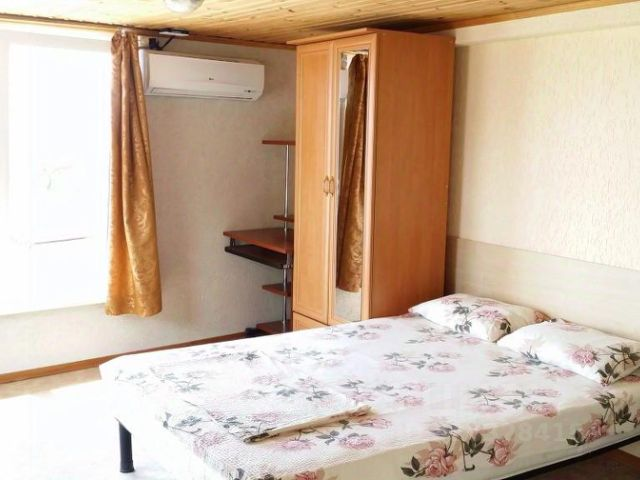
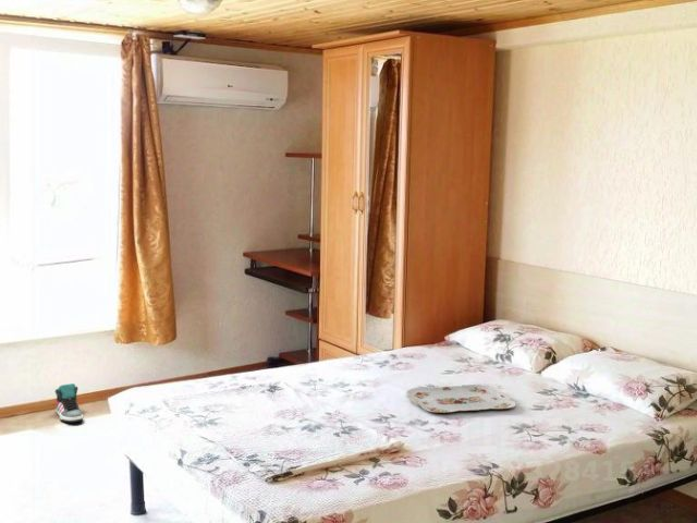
+ serving tray (460, 399)
+ sneaker (69, 400)
